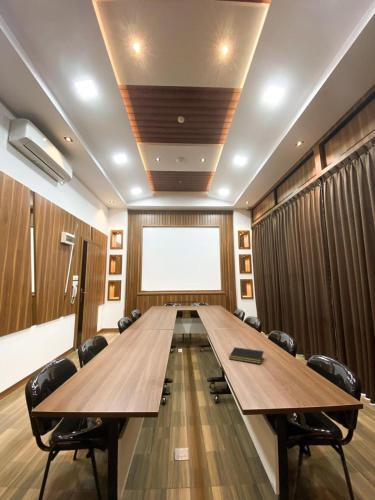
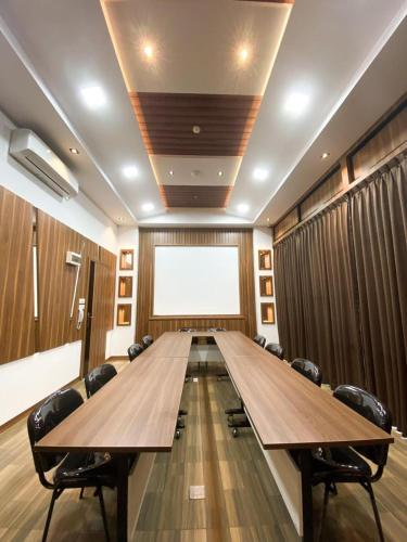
- notepad (246, 354)
